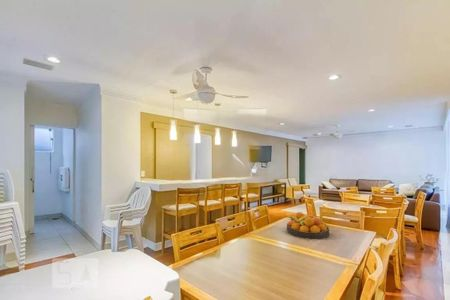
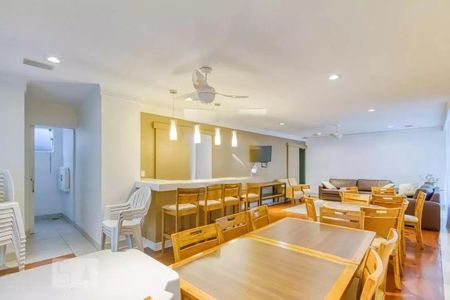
- fruit bowl (307, 223)
